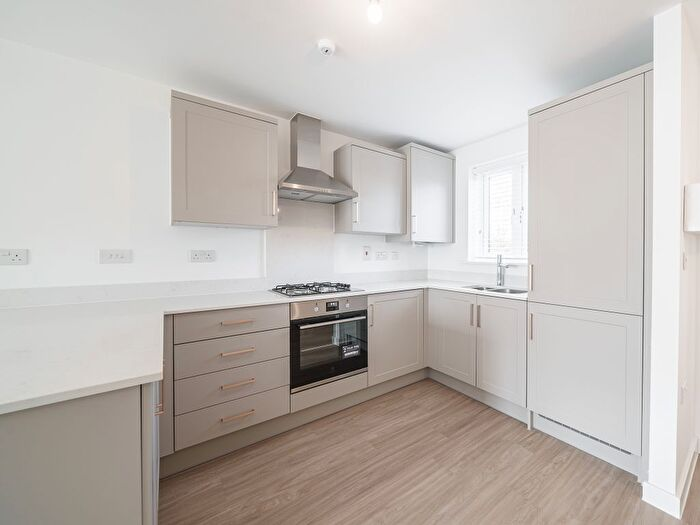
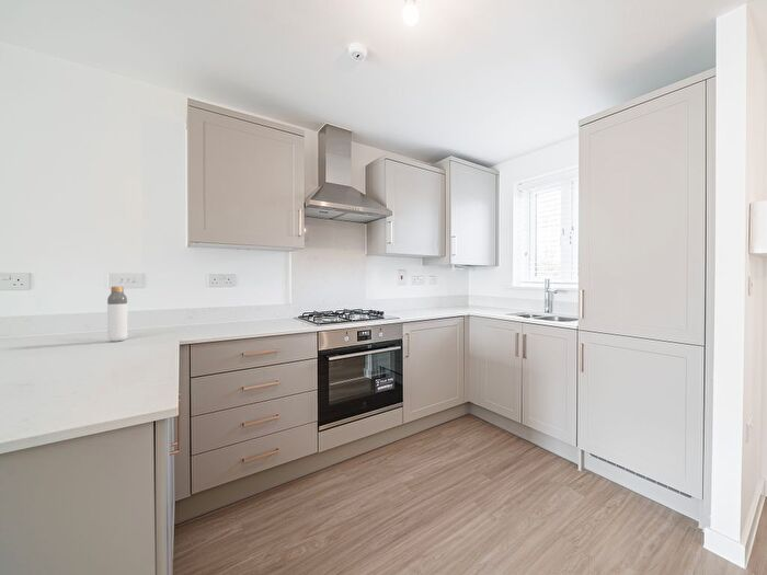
+ bottle (117, 313)
